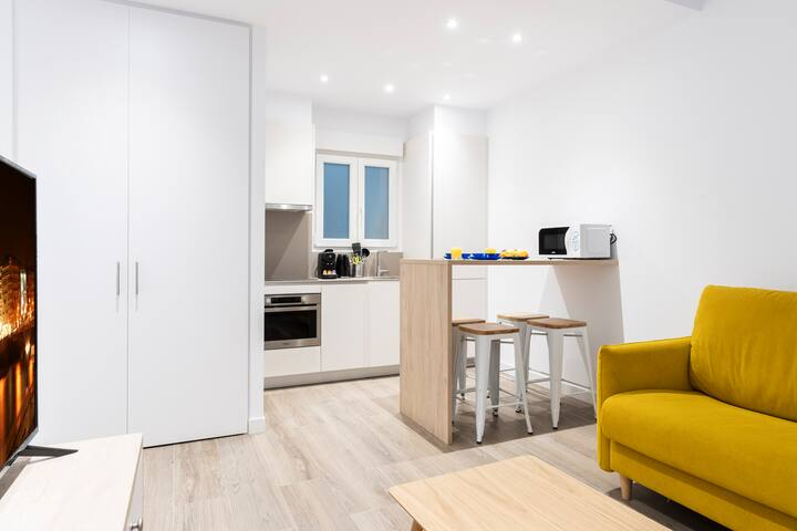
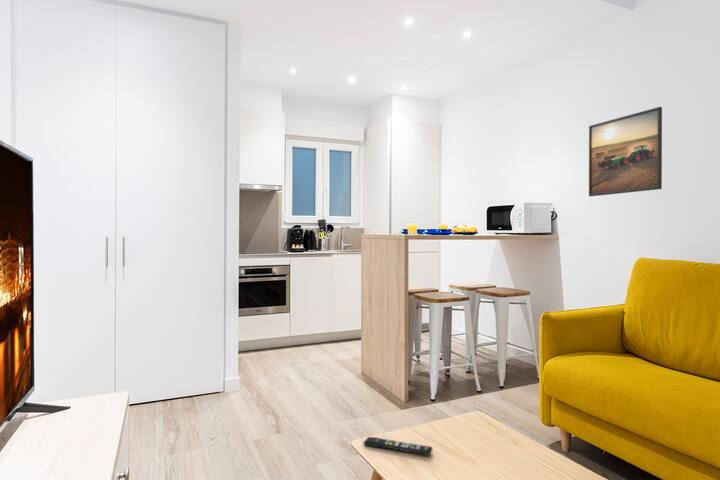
+ remote control (397, 446)
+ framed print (622, 155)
